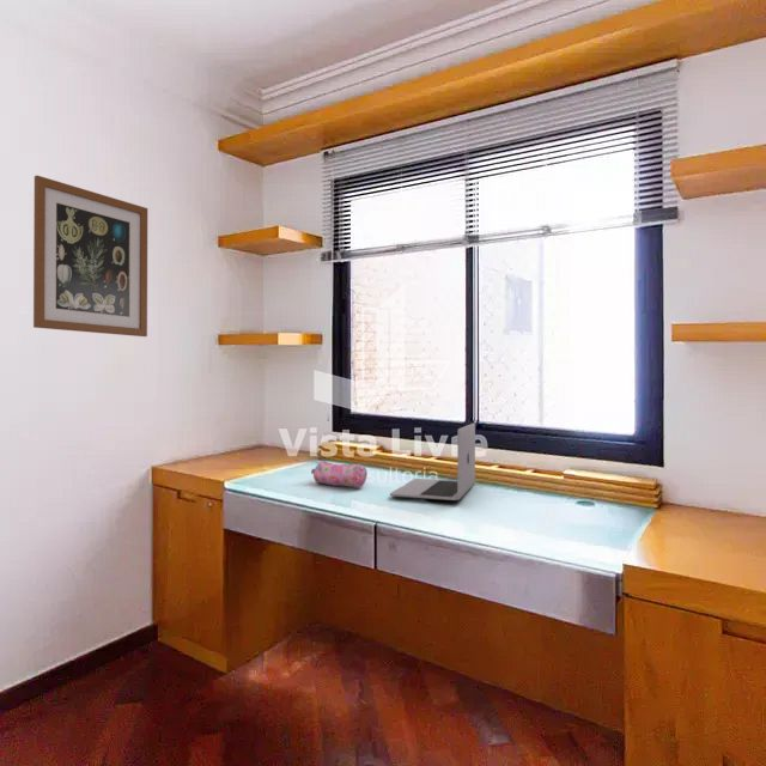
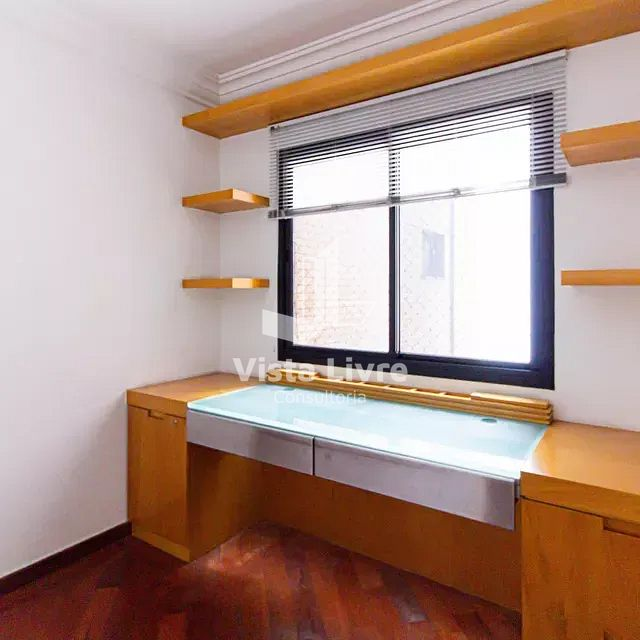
- laptop (432, 479)
- pencil case (339, 474)
- wall art (95, 262)
